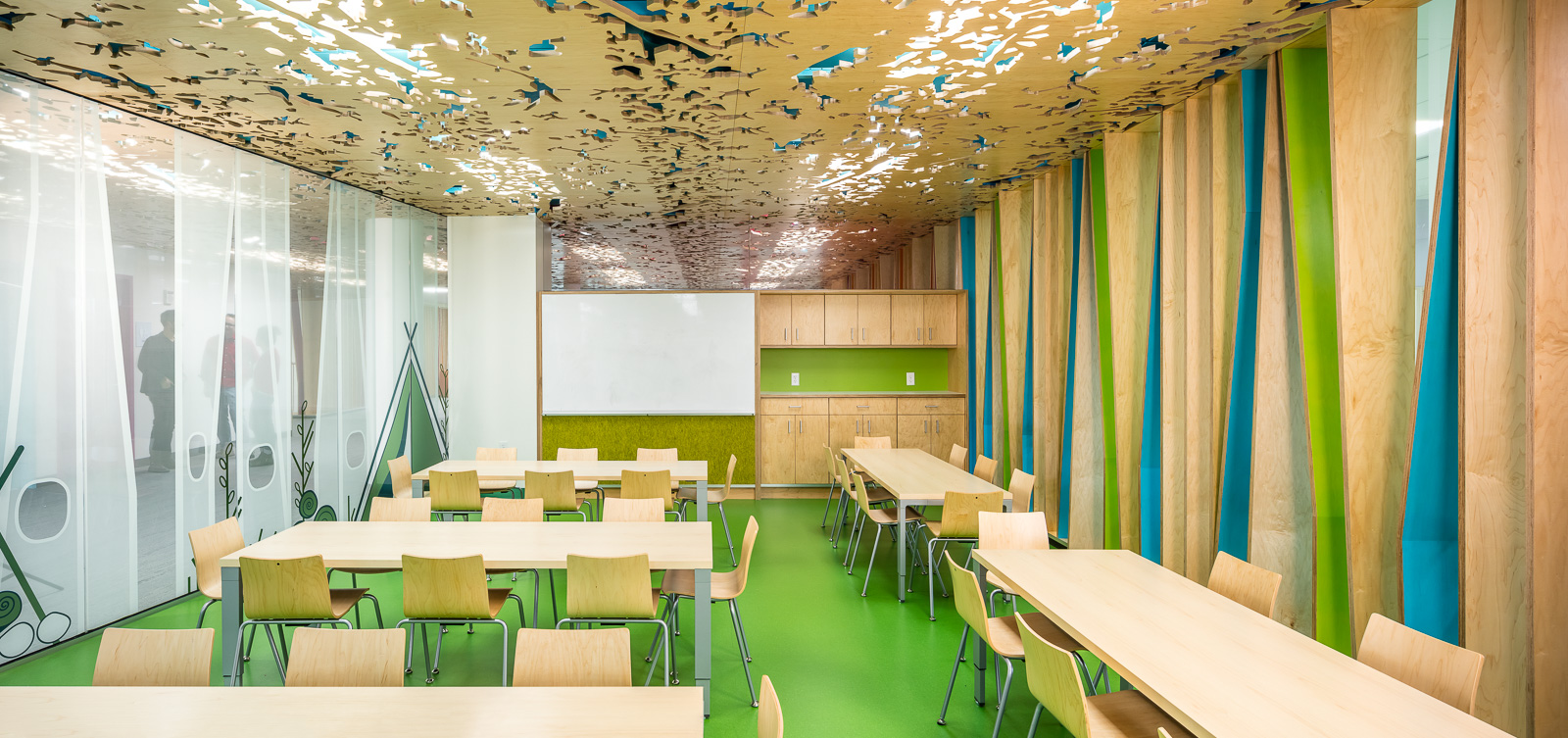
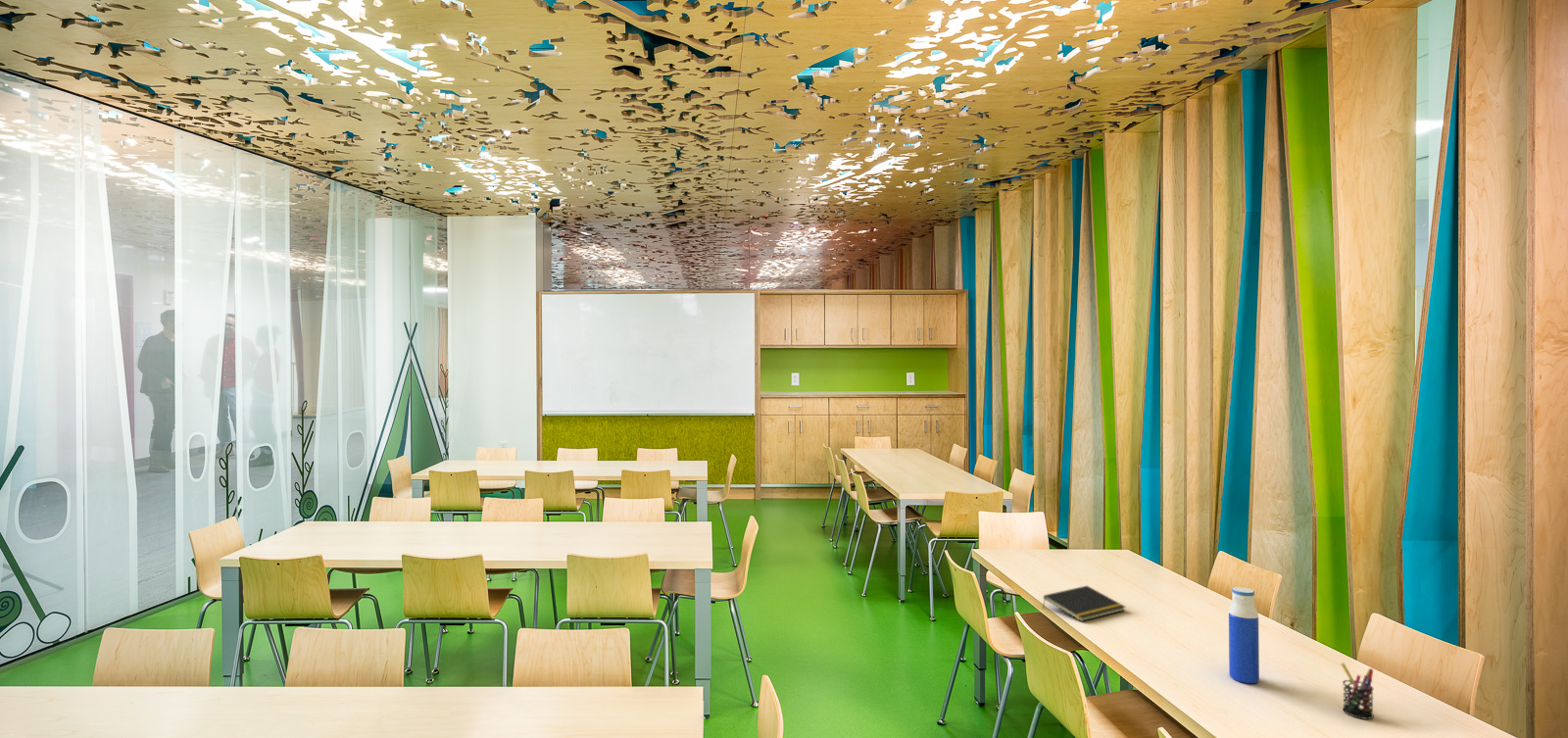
+ pen holder (1361, 689)
+ water bottle (1244, 633)
+ notepad (1084, 602)
